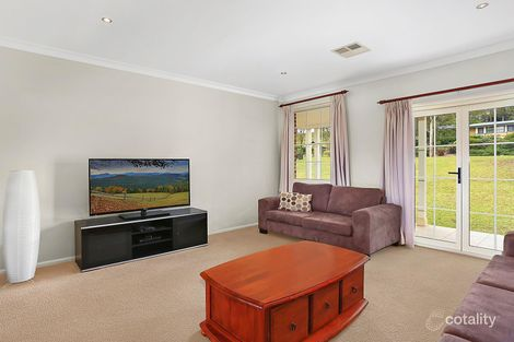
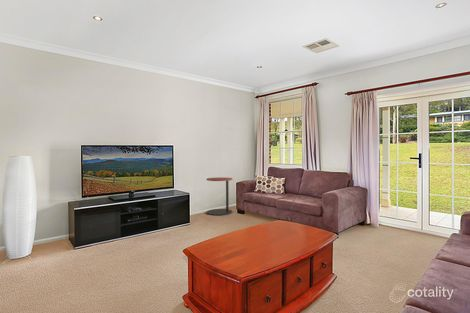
+ side table (226, 195)
